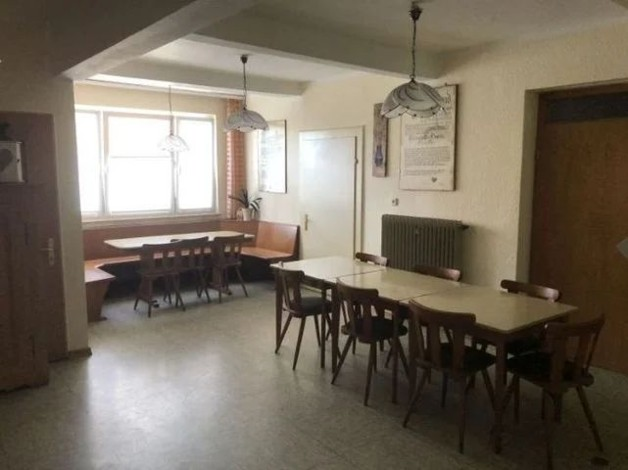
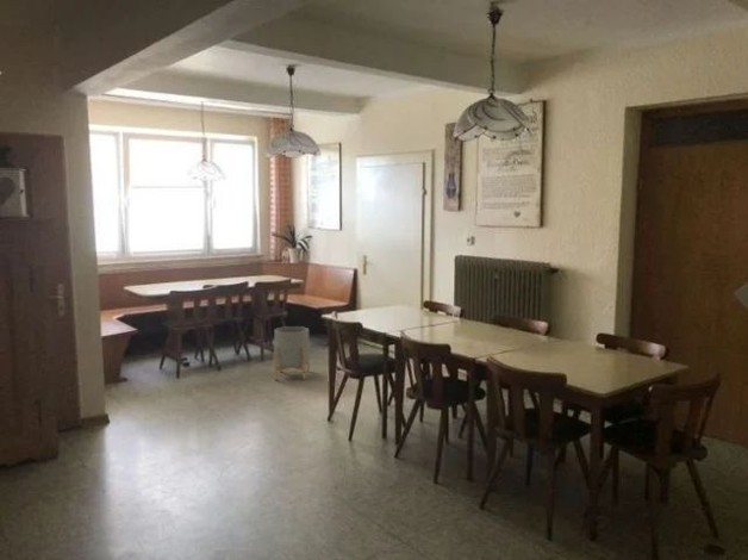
+ planter (292, 353)
